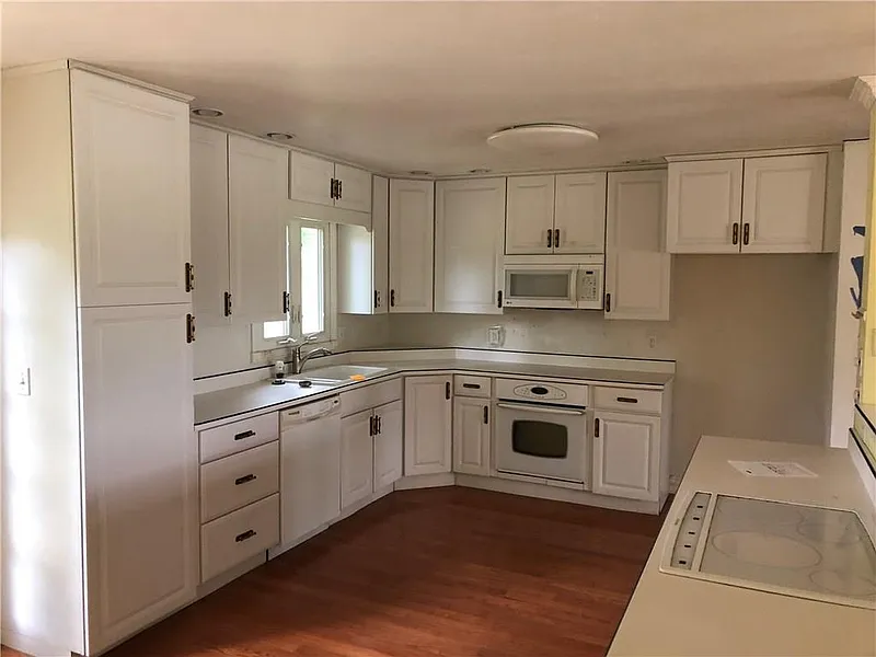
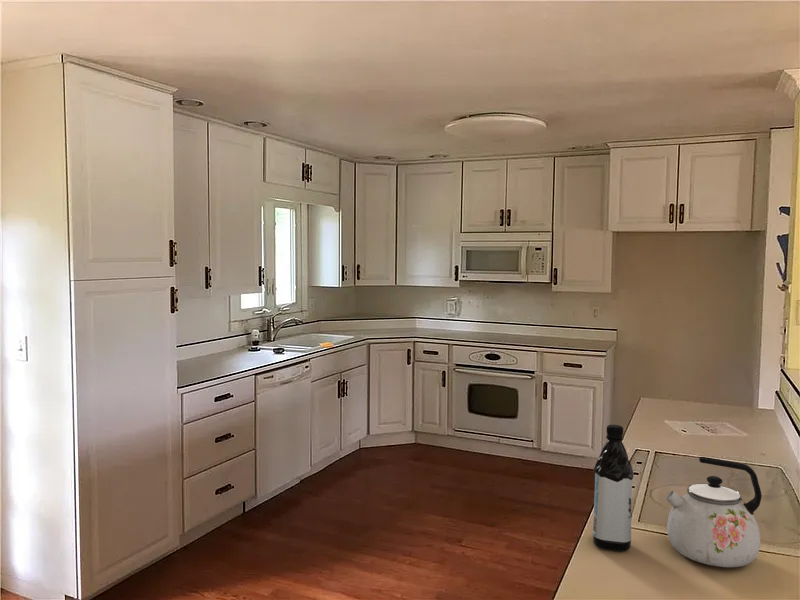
+ kettle (712, 507)
+ water bottle (613, 485)
